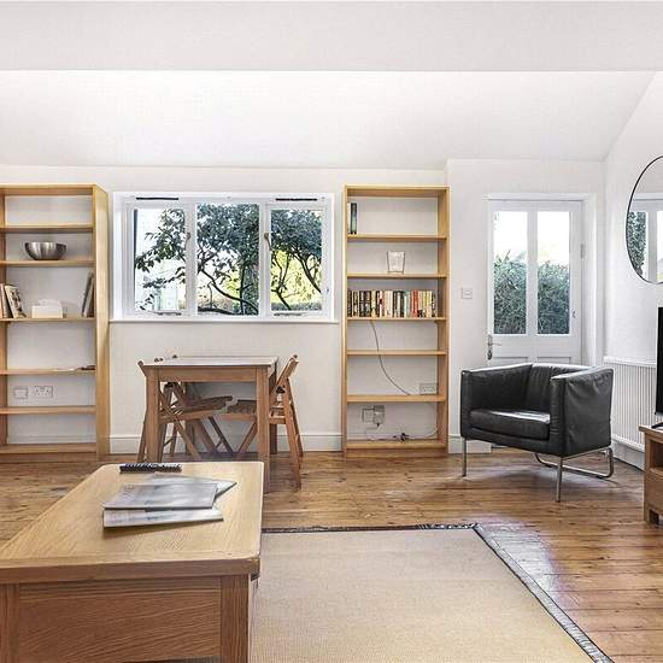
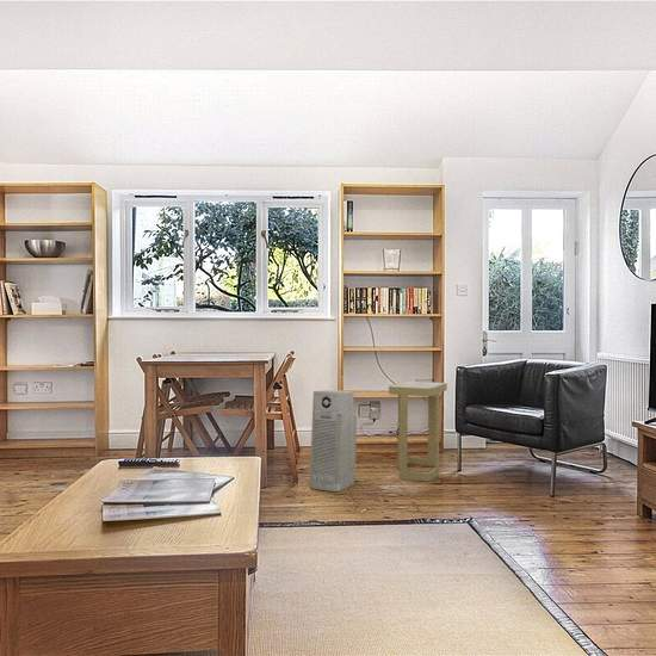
+ side table (428, 428)
+ air purifier (334, 437)
